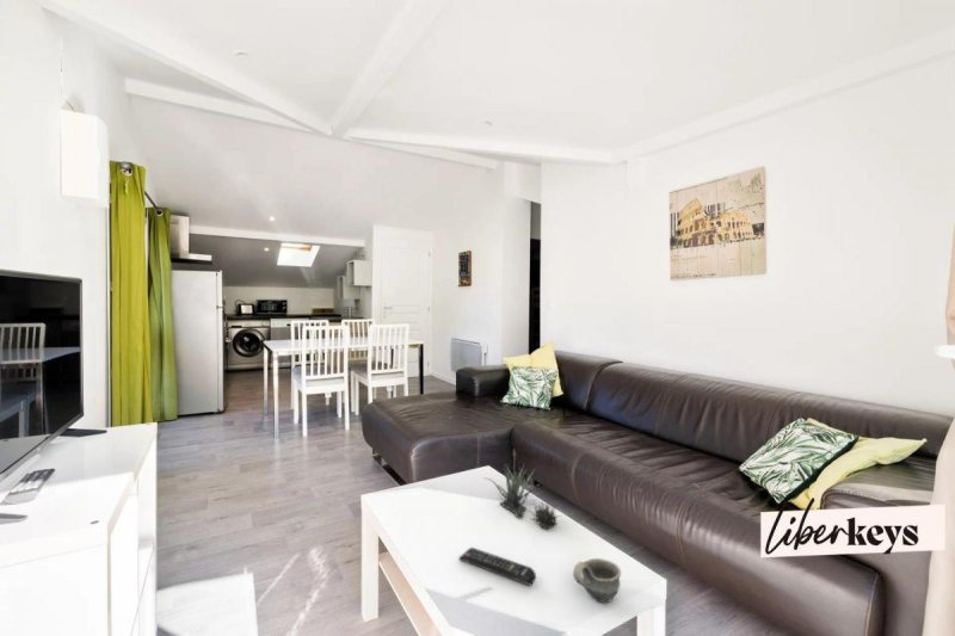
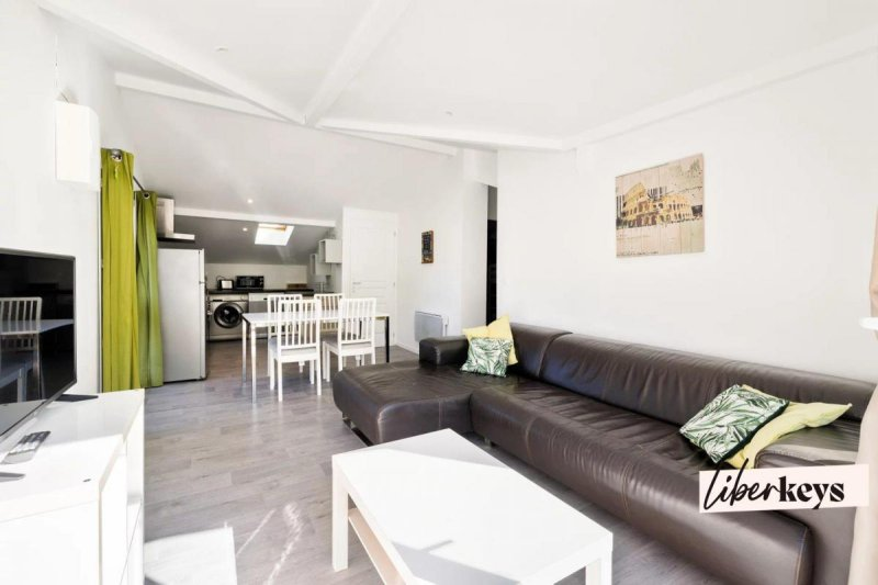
- succulent plant (523, 482)
- remote control (495, 564)
- cup (596, 576)
